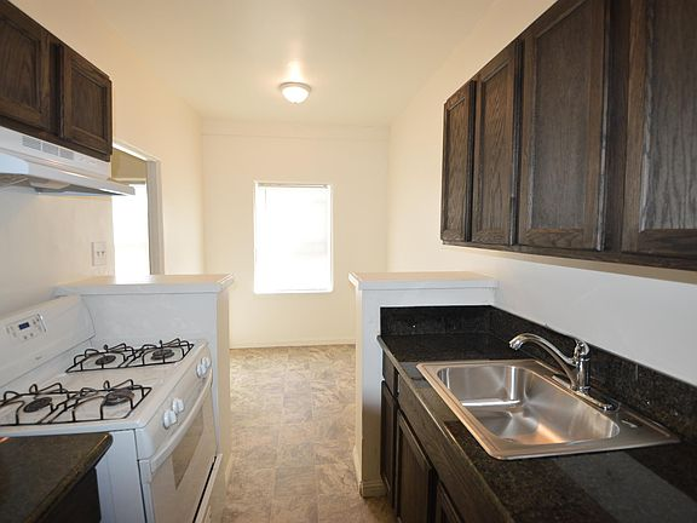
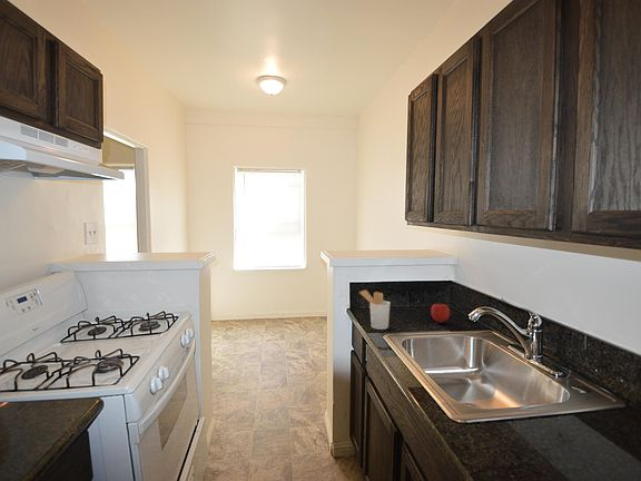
+ utensil holder (374, 307)
+ fruit (440, 312)
